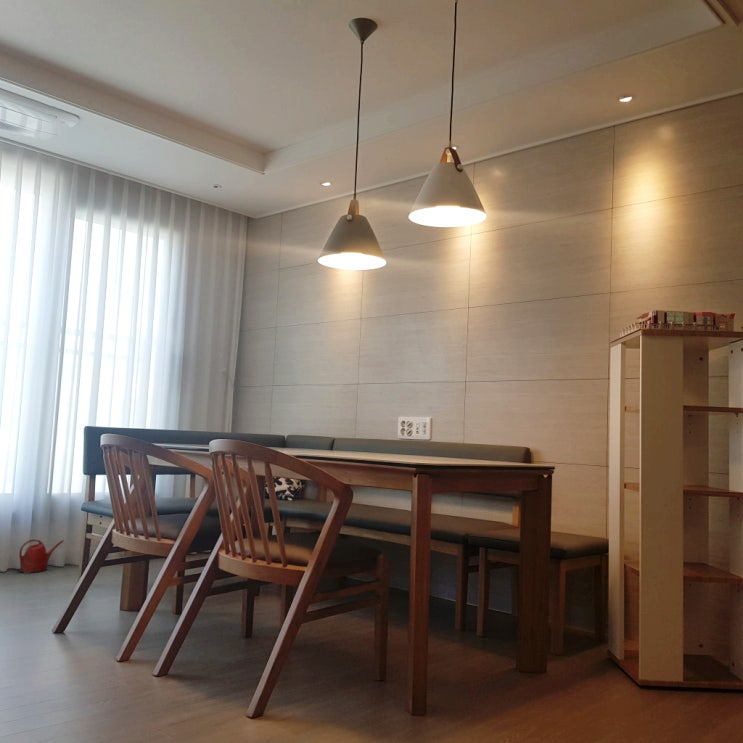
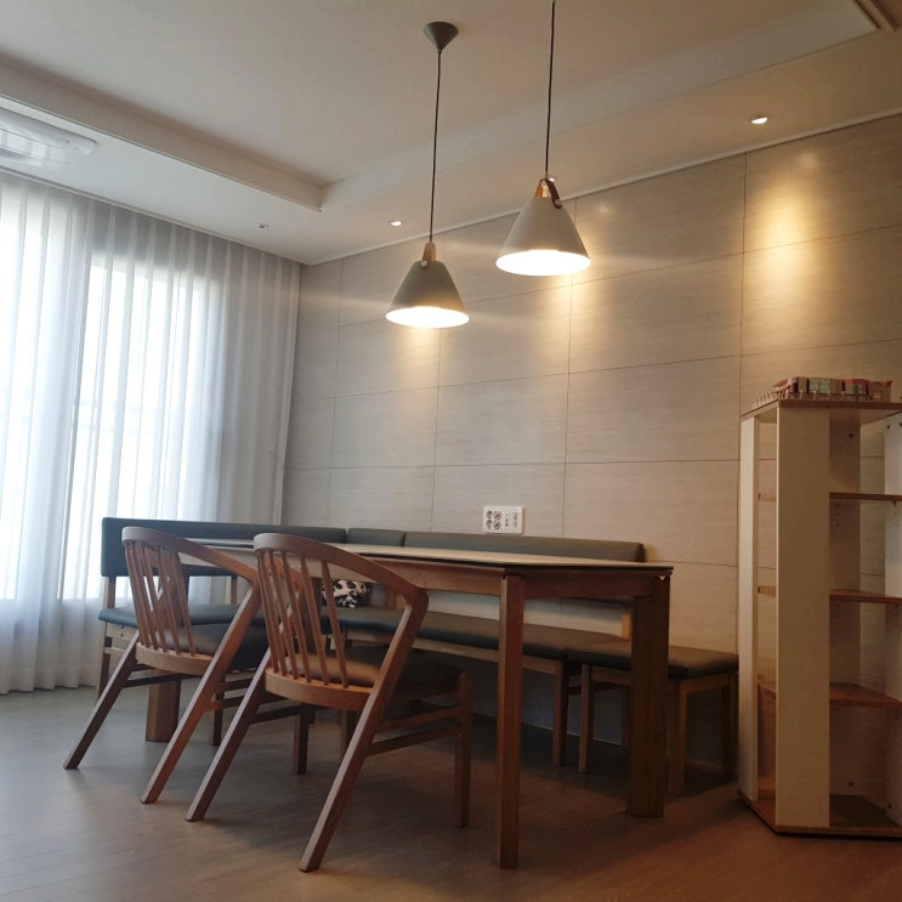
- watering can (41, 554)
